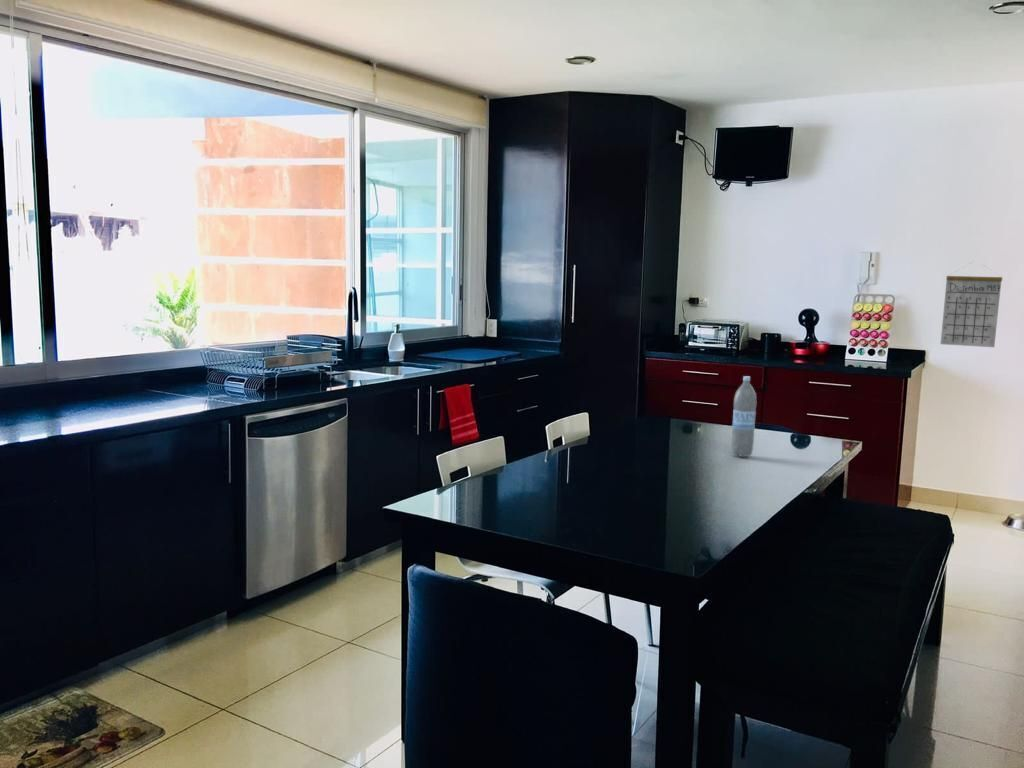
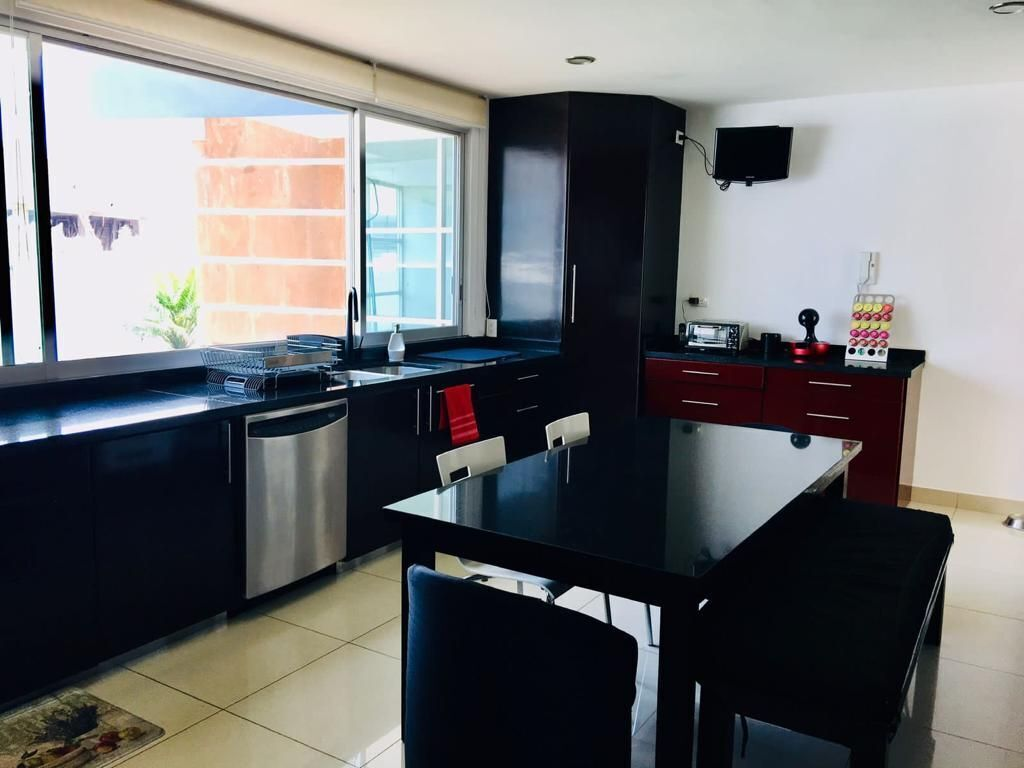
- water bottle (744, 416)
- calendar (971, 303)
